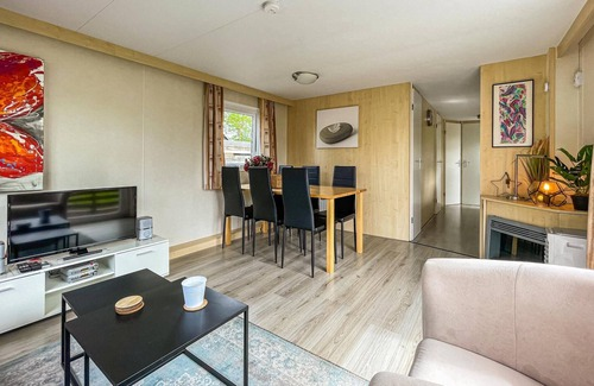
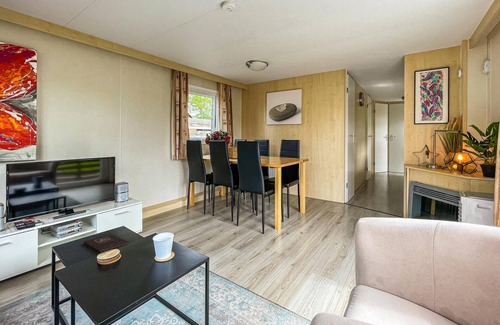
+ book (106, 242)
